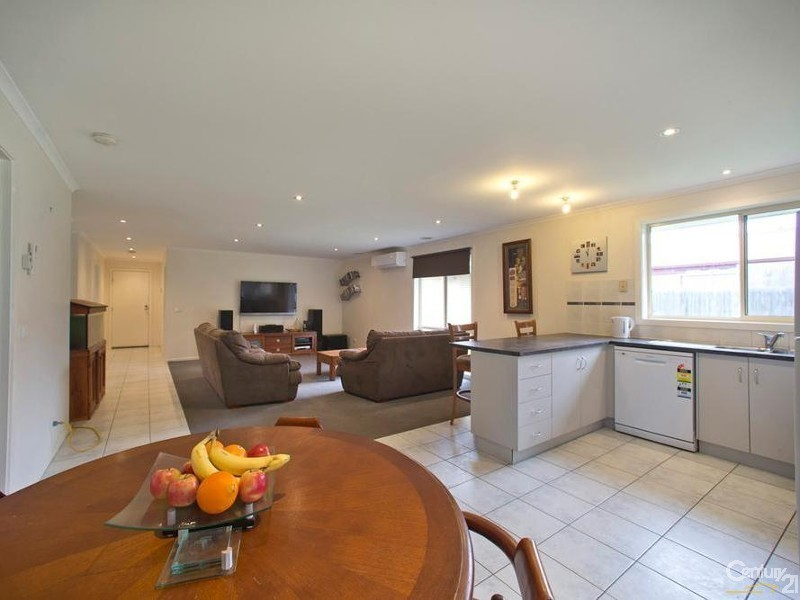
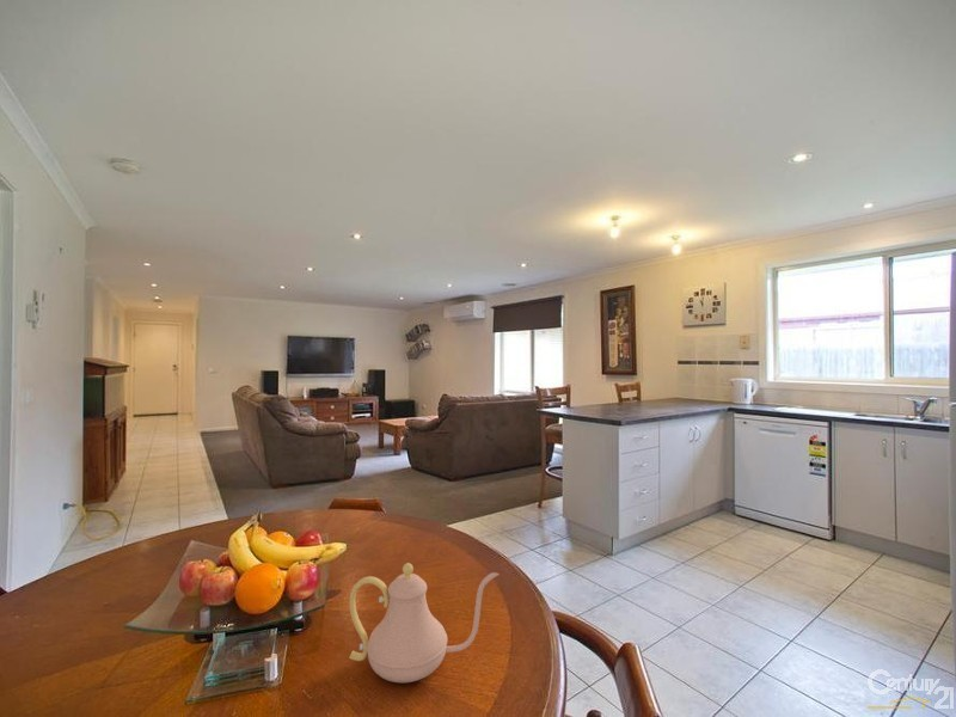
+ teapot (424, 614)
